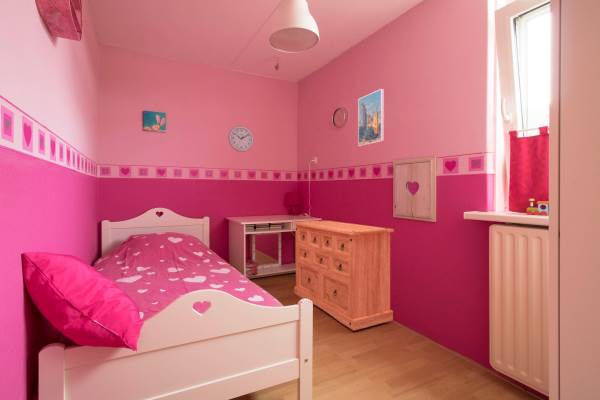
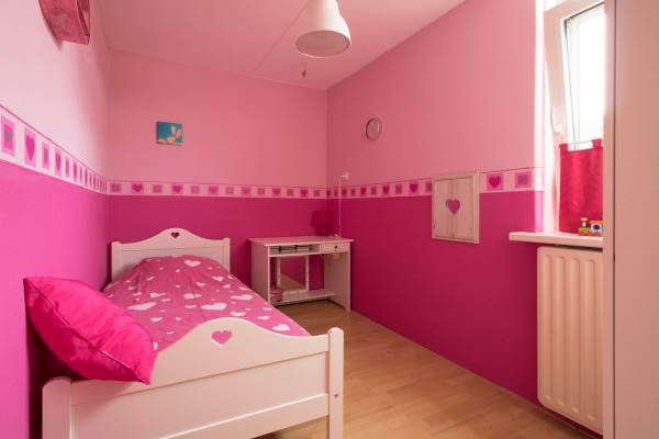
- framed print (370, 119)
- wall clock (241, 138)
- dresser (337, 265)
